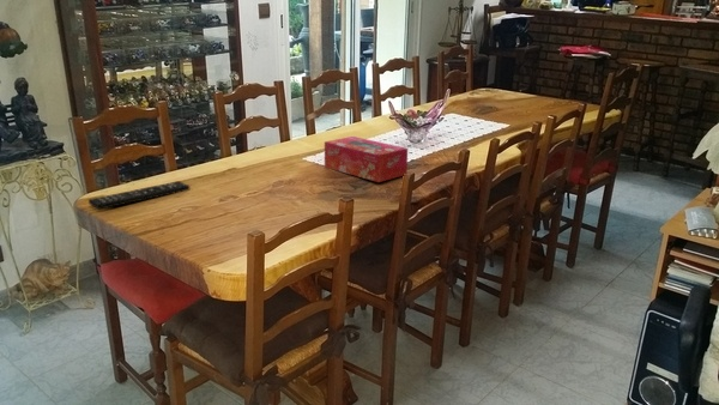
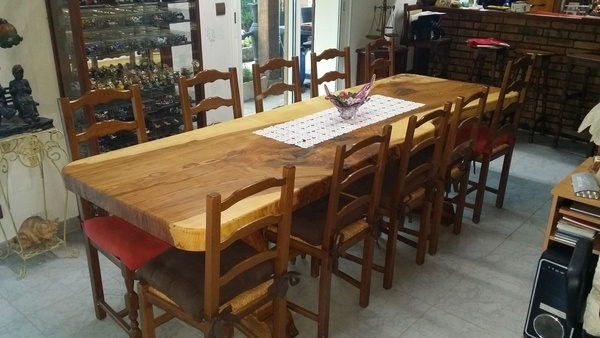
- tissue box (364, 157)
- remote control (141, 193)
